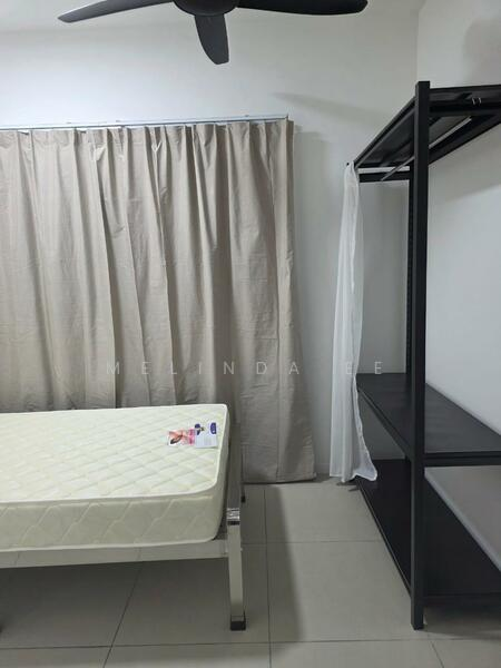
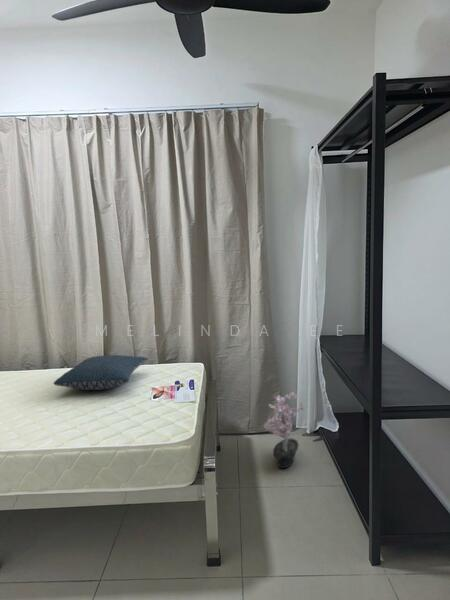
+ pillow (104, 371)
+ potted plant (283, 424)
